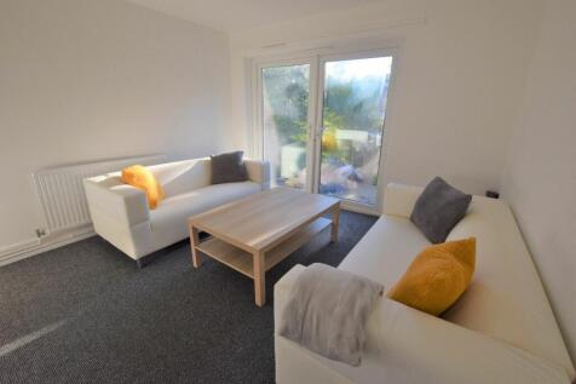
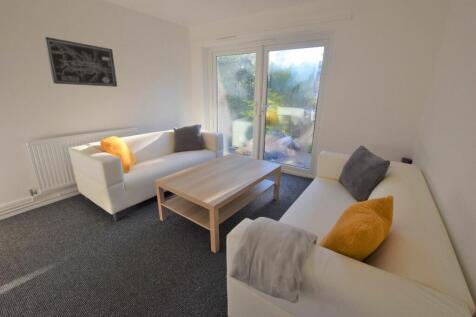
+ wall art (85, 65)
